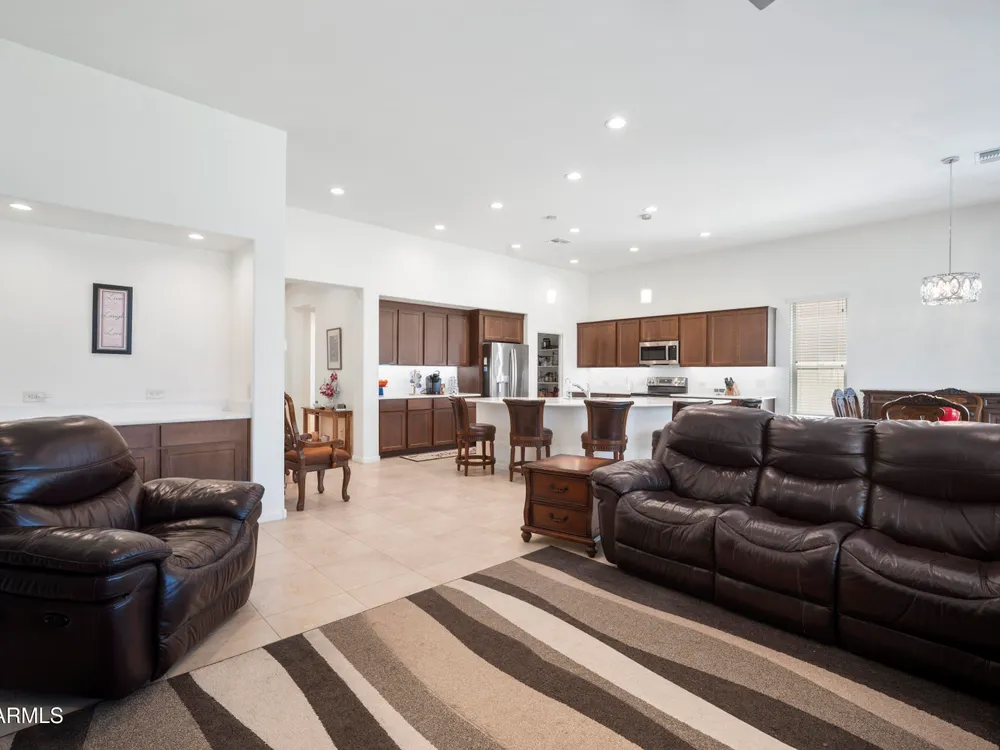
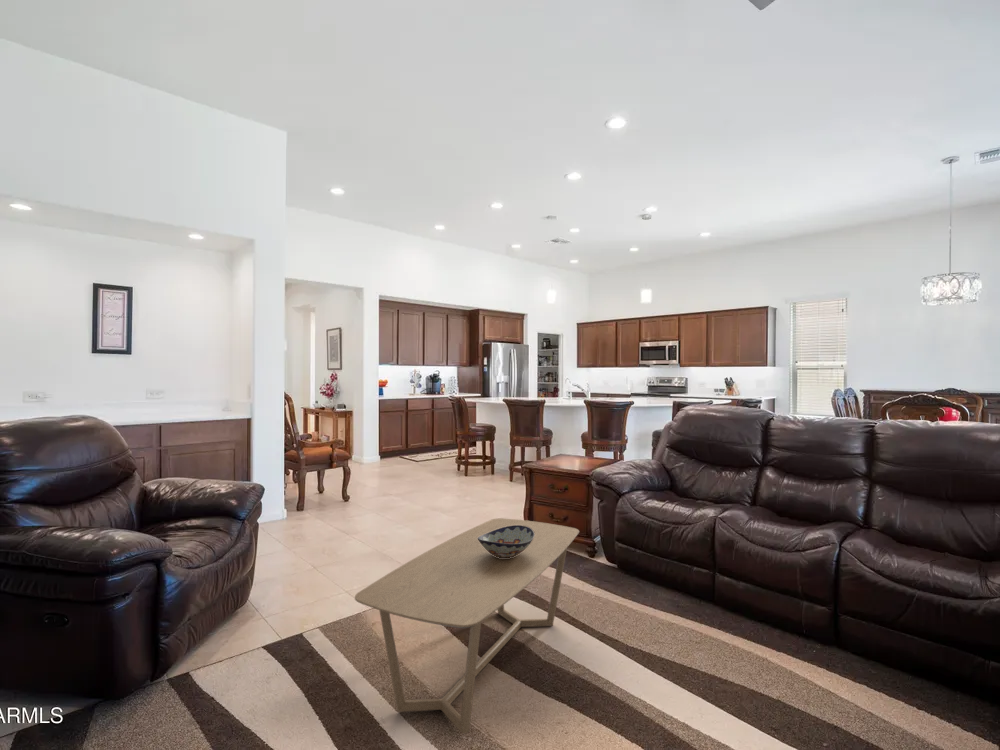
+ coffee table (486, 609)
+ decorative bowl (506, 543)
